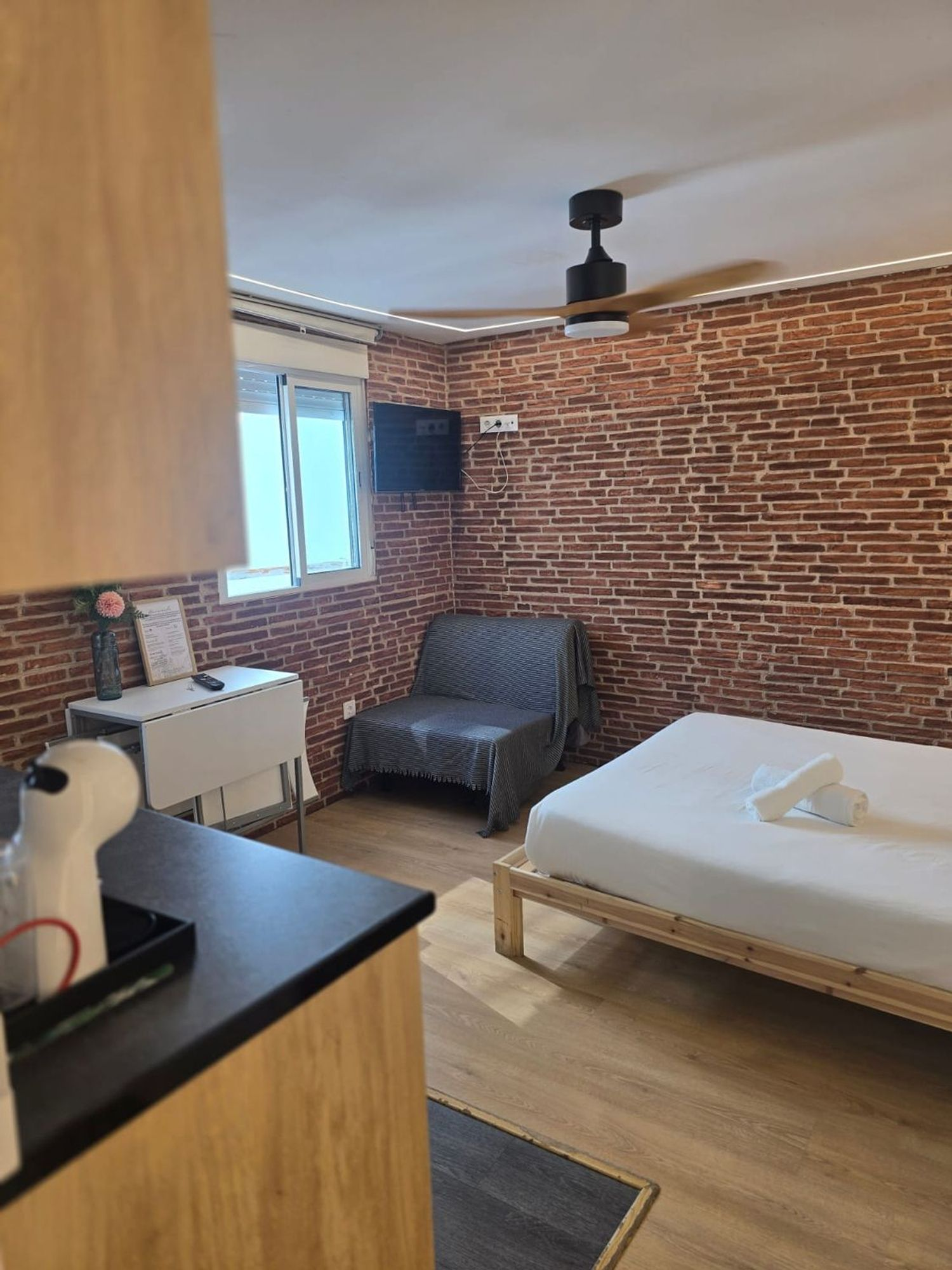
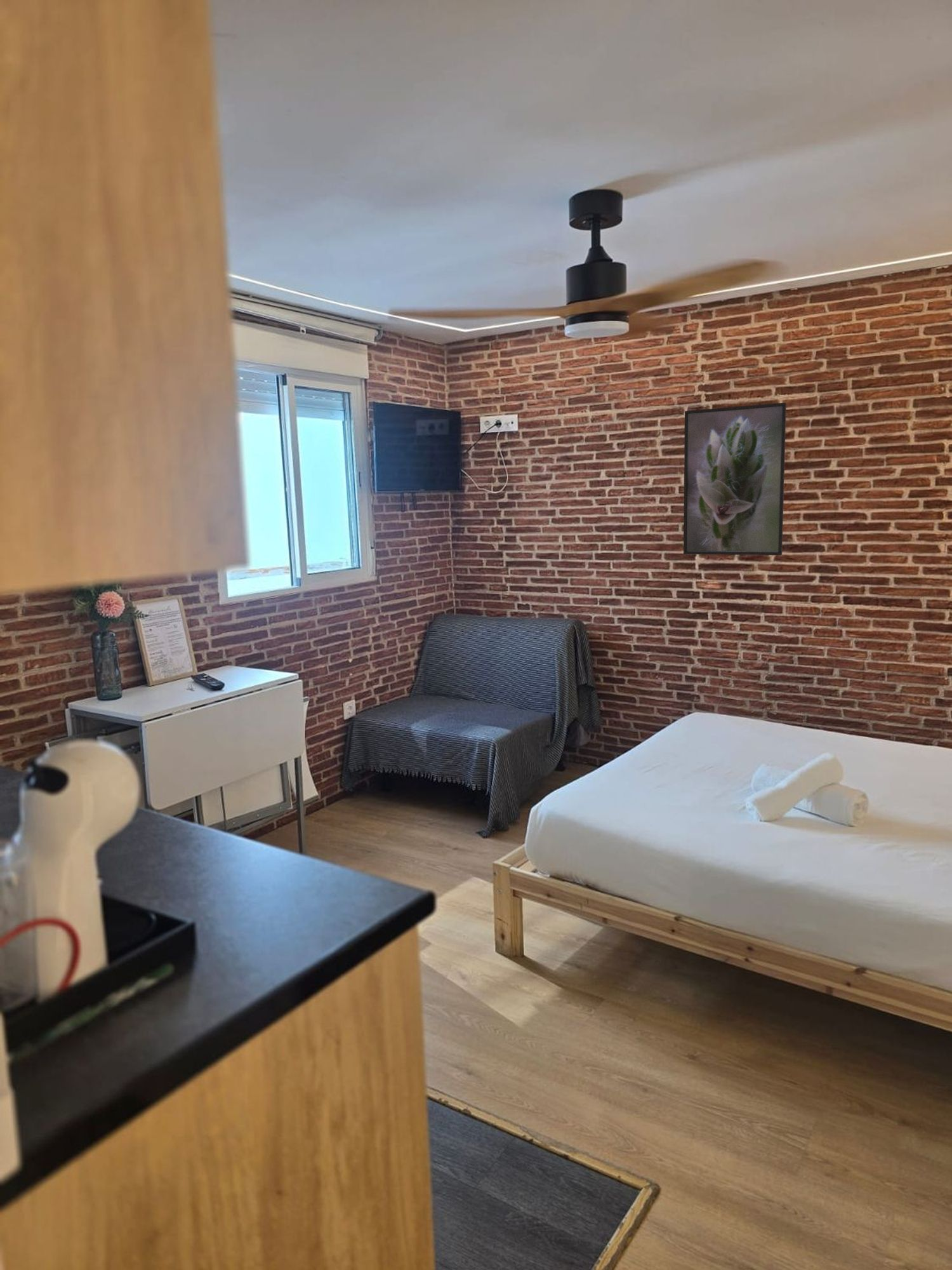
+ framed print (732, 481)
